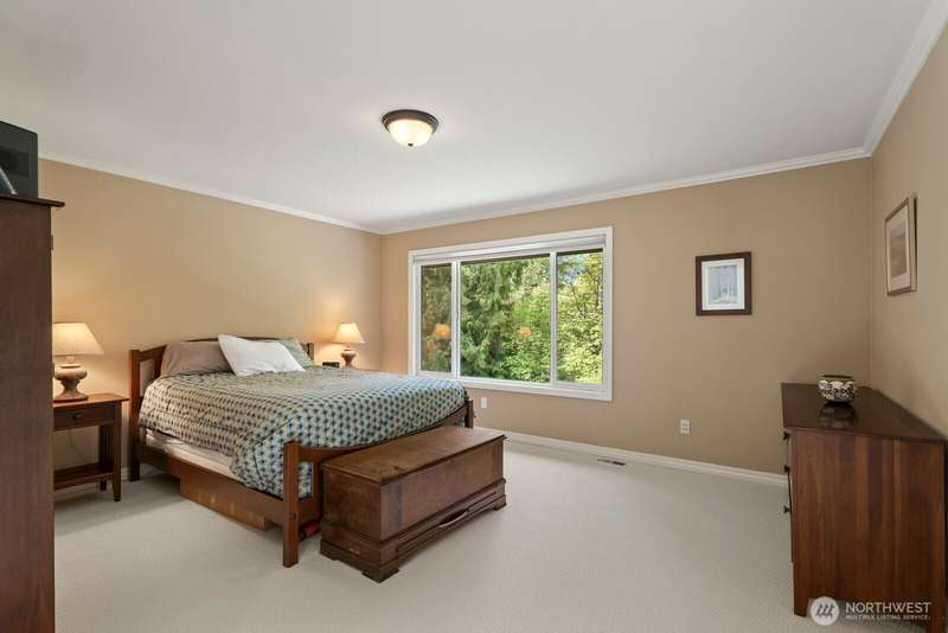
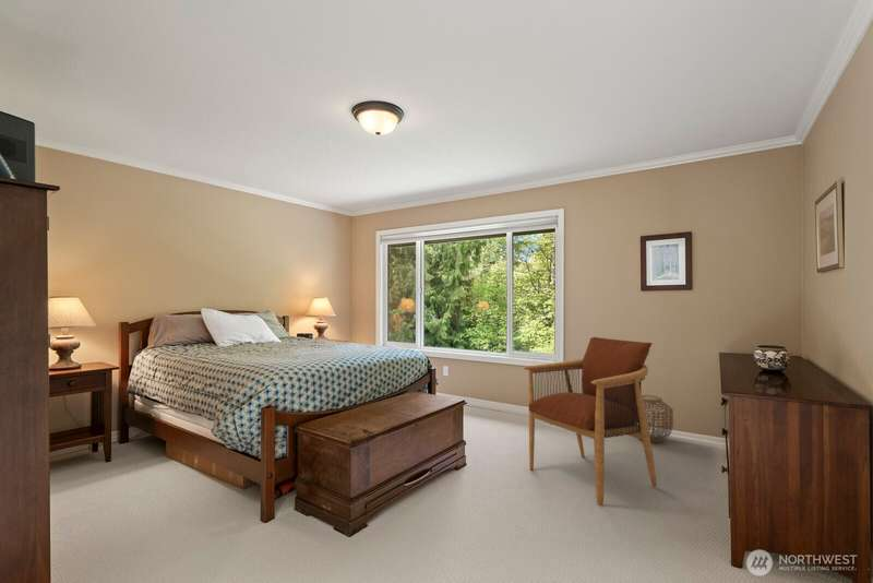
+ armchair (593, 408)
+ woven basket (649, 418)
